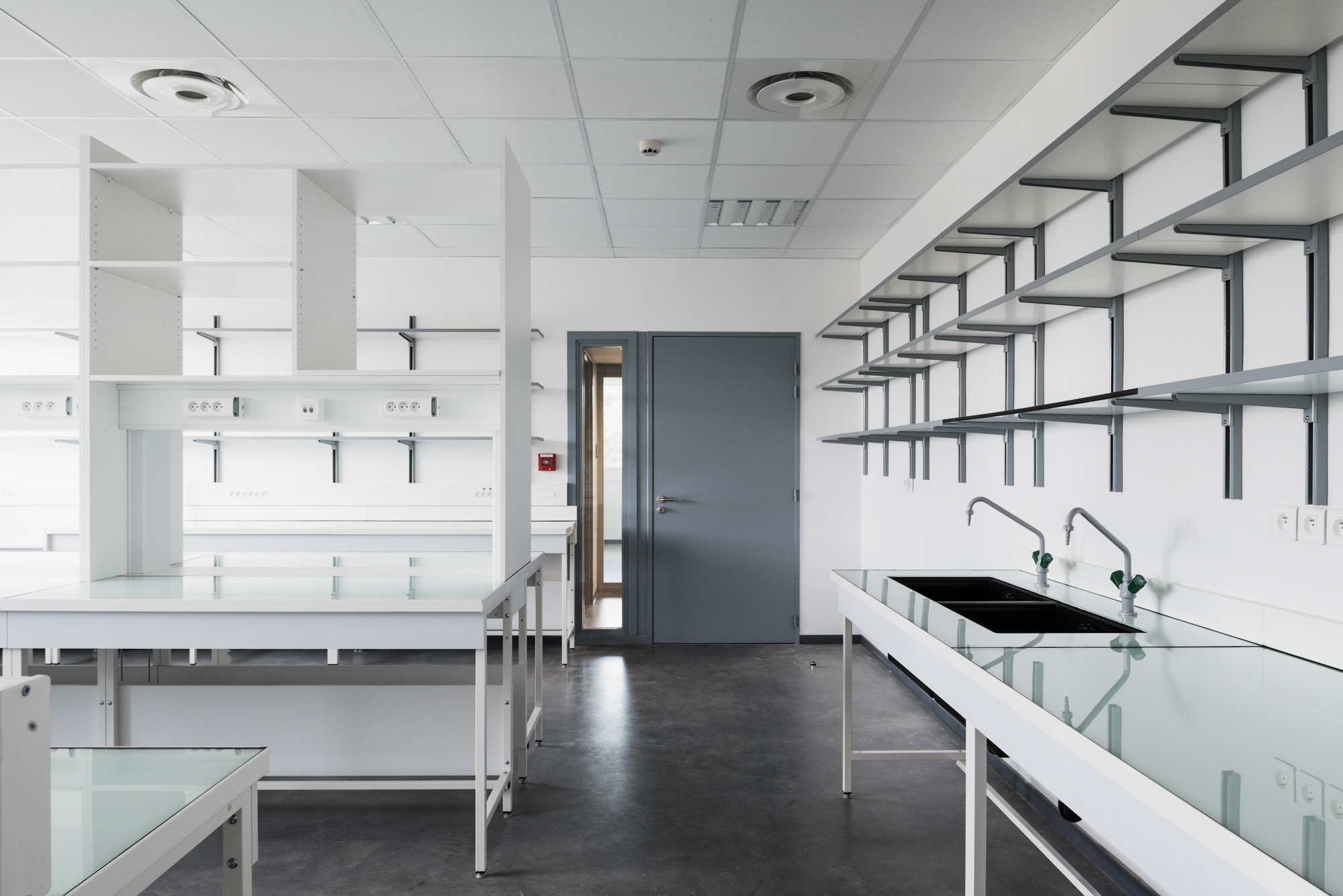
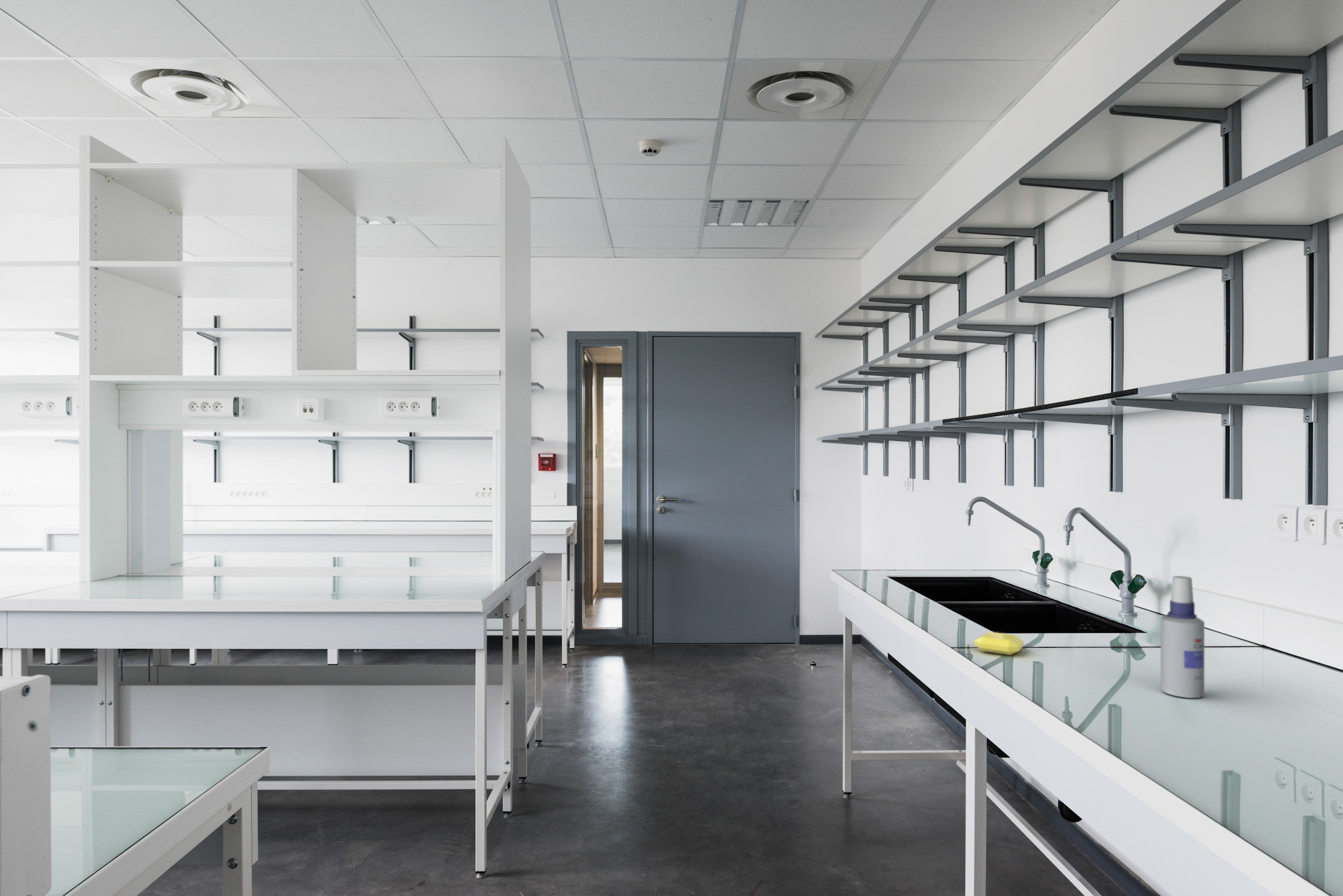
+ spray bottle (1182, 635)
+ soap bar (999, 643)
